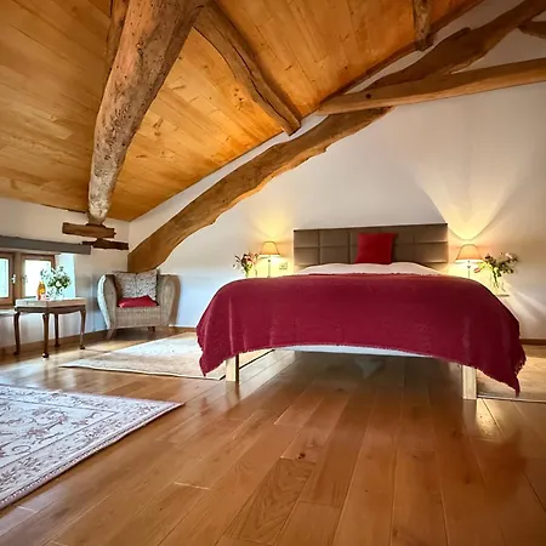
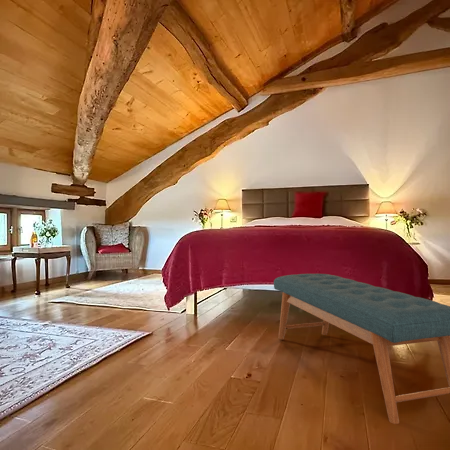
+ bench (349, 326)
